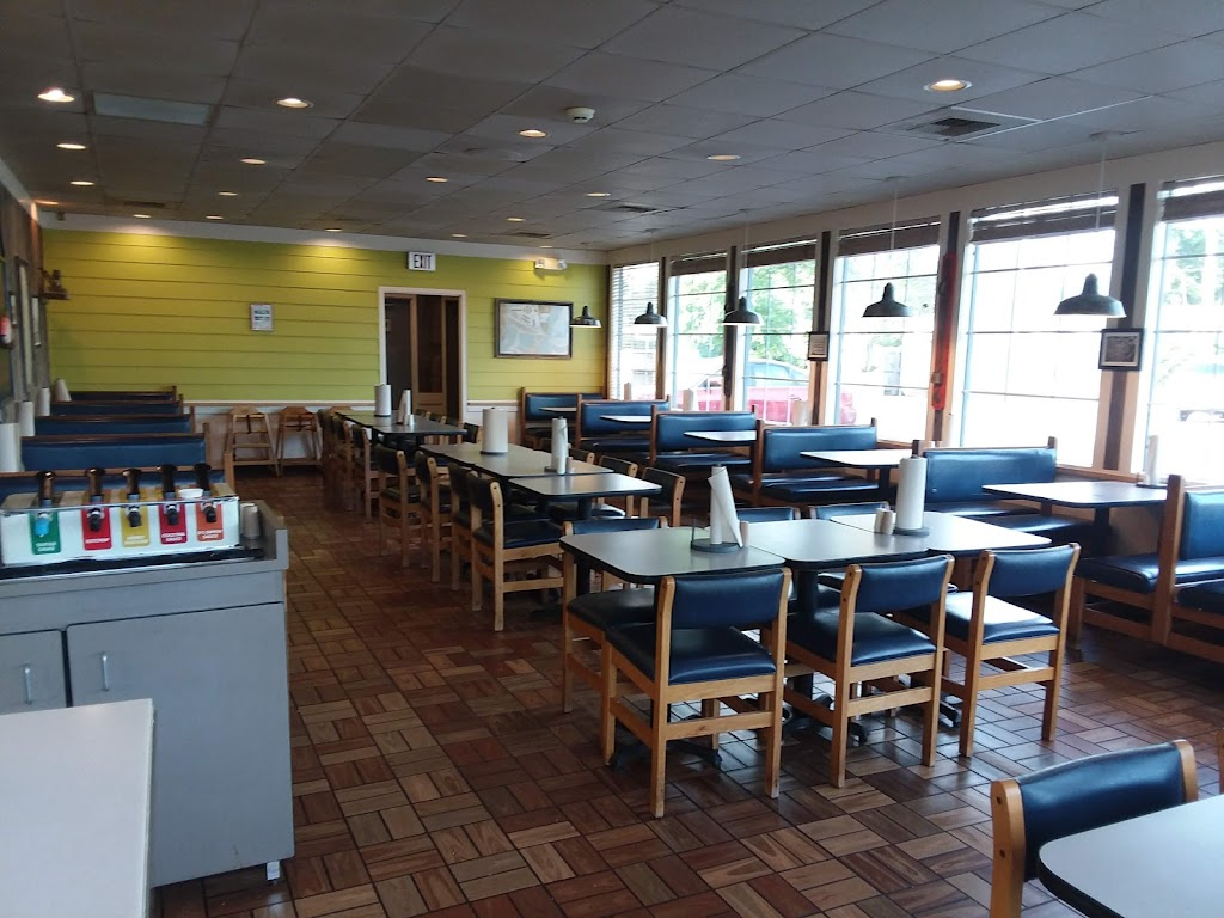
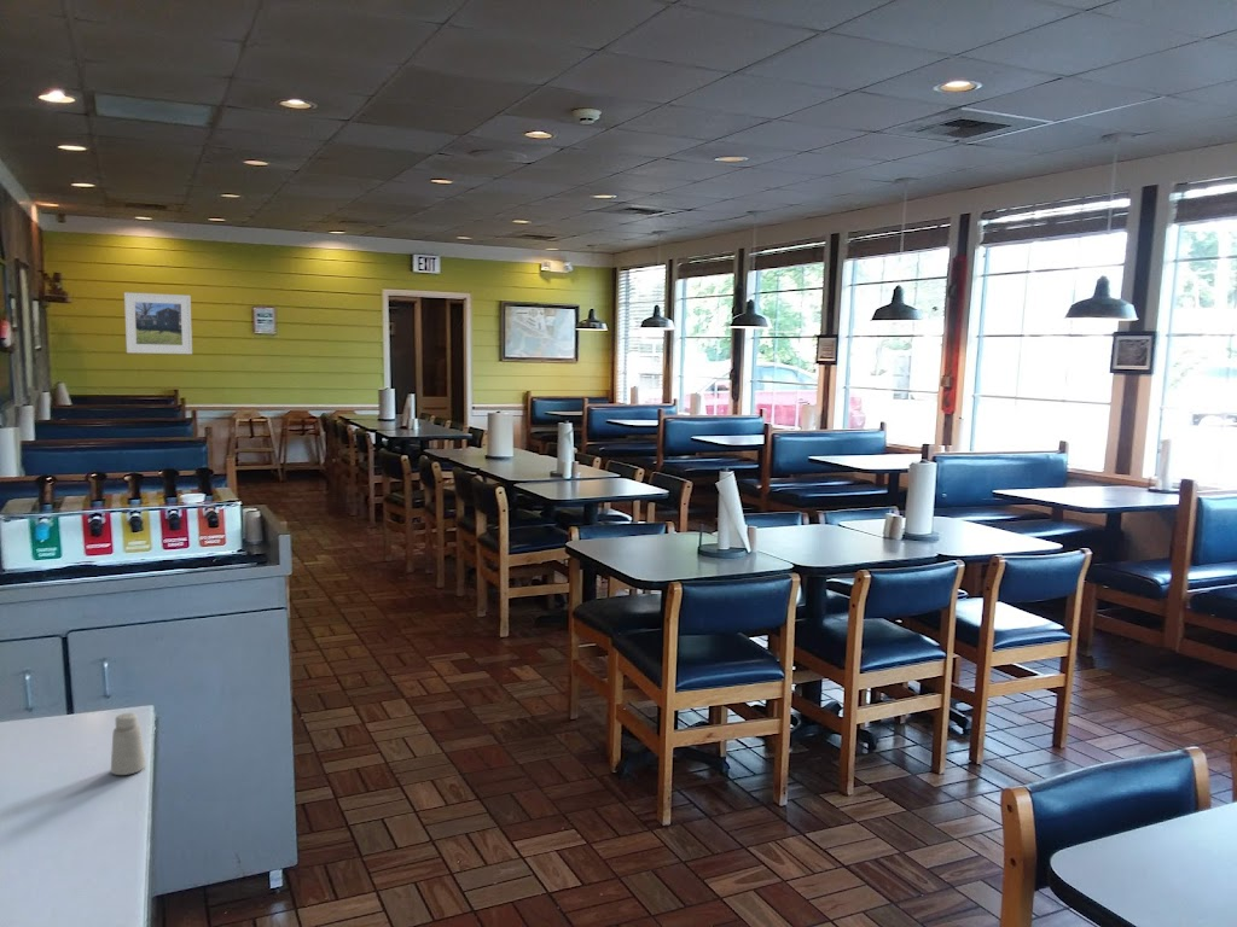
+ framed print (158, 323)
+ saltshaker (127, 741)
